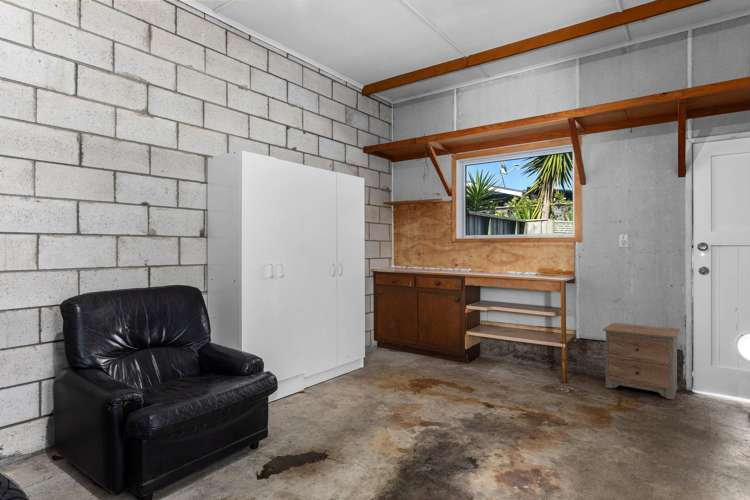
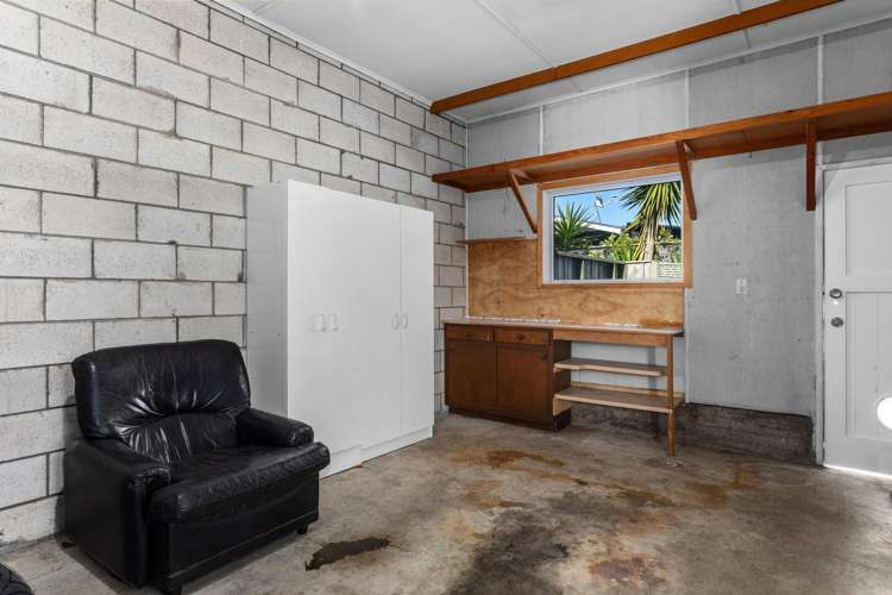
- nightstand (641, 358)
